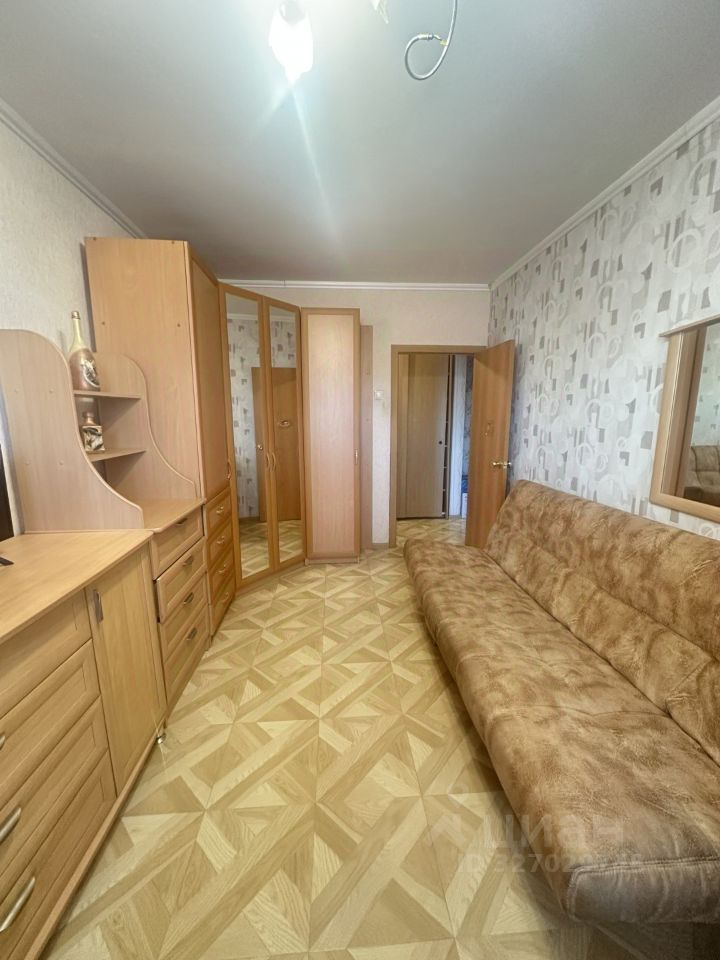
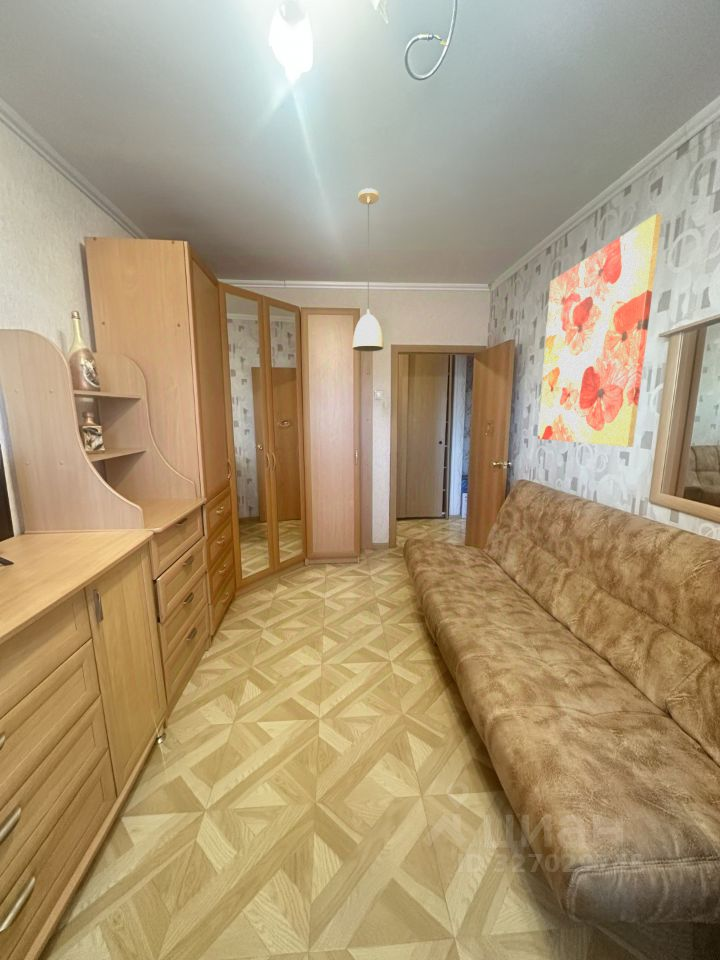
+ light fixture (368, 274)
+ wall art (585, 352)
